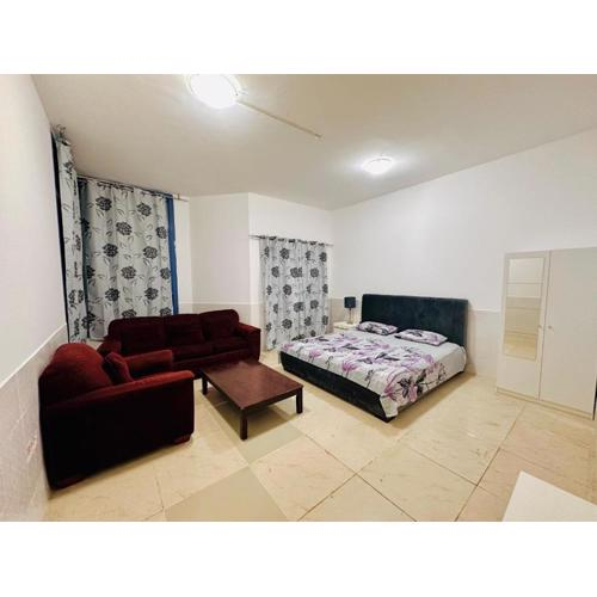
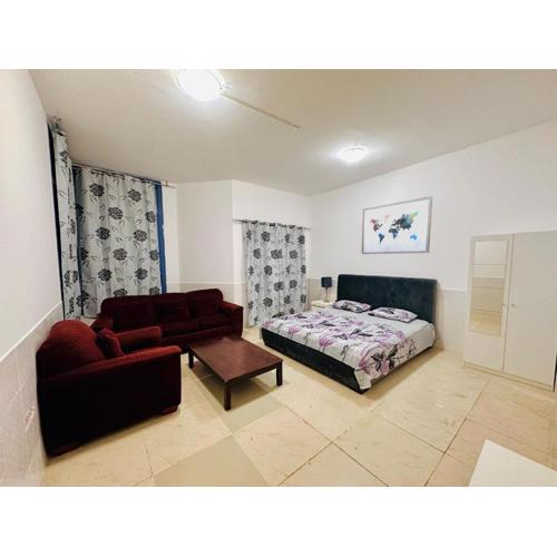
+ wall art (392, 228)
